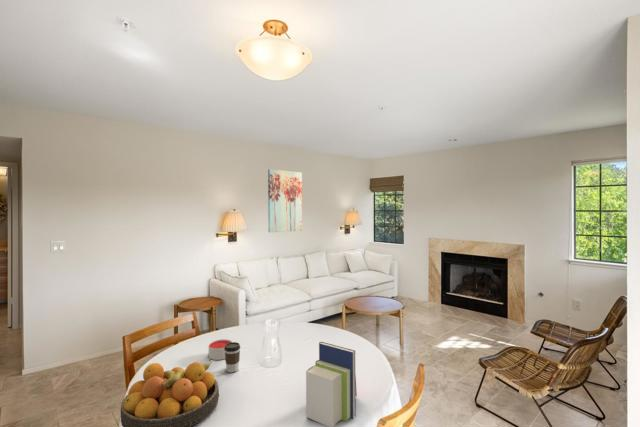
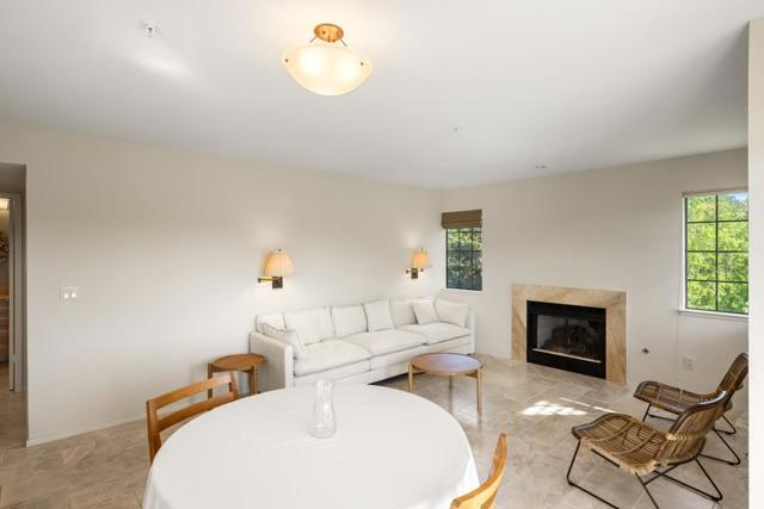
- fruit bowl (172, 387)
- candle (220, 348)
- wall art (285, 201)
- coffee cup (232, 357)
- book (338, 377)
